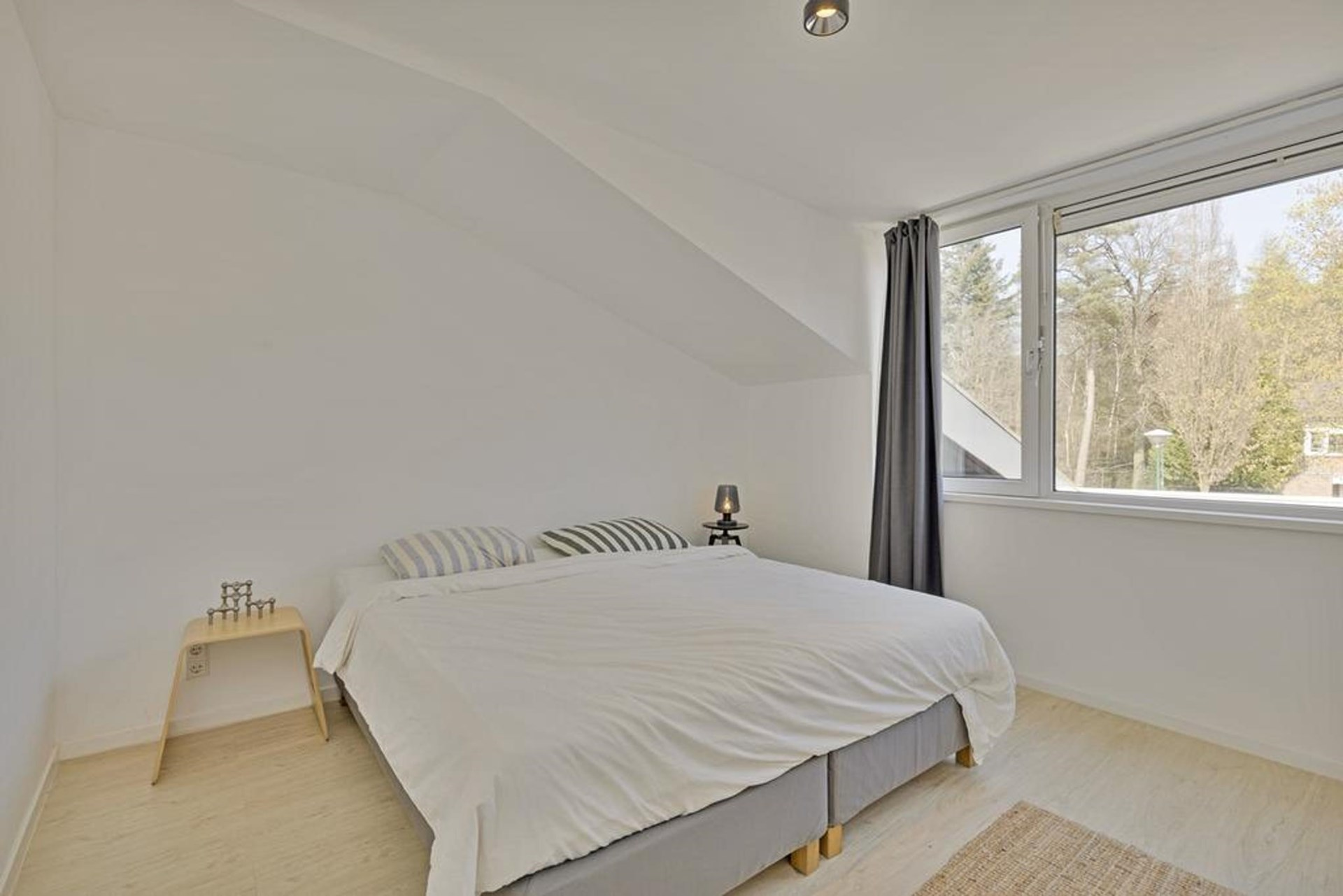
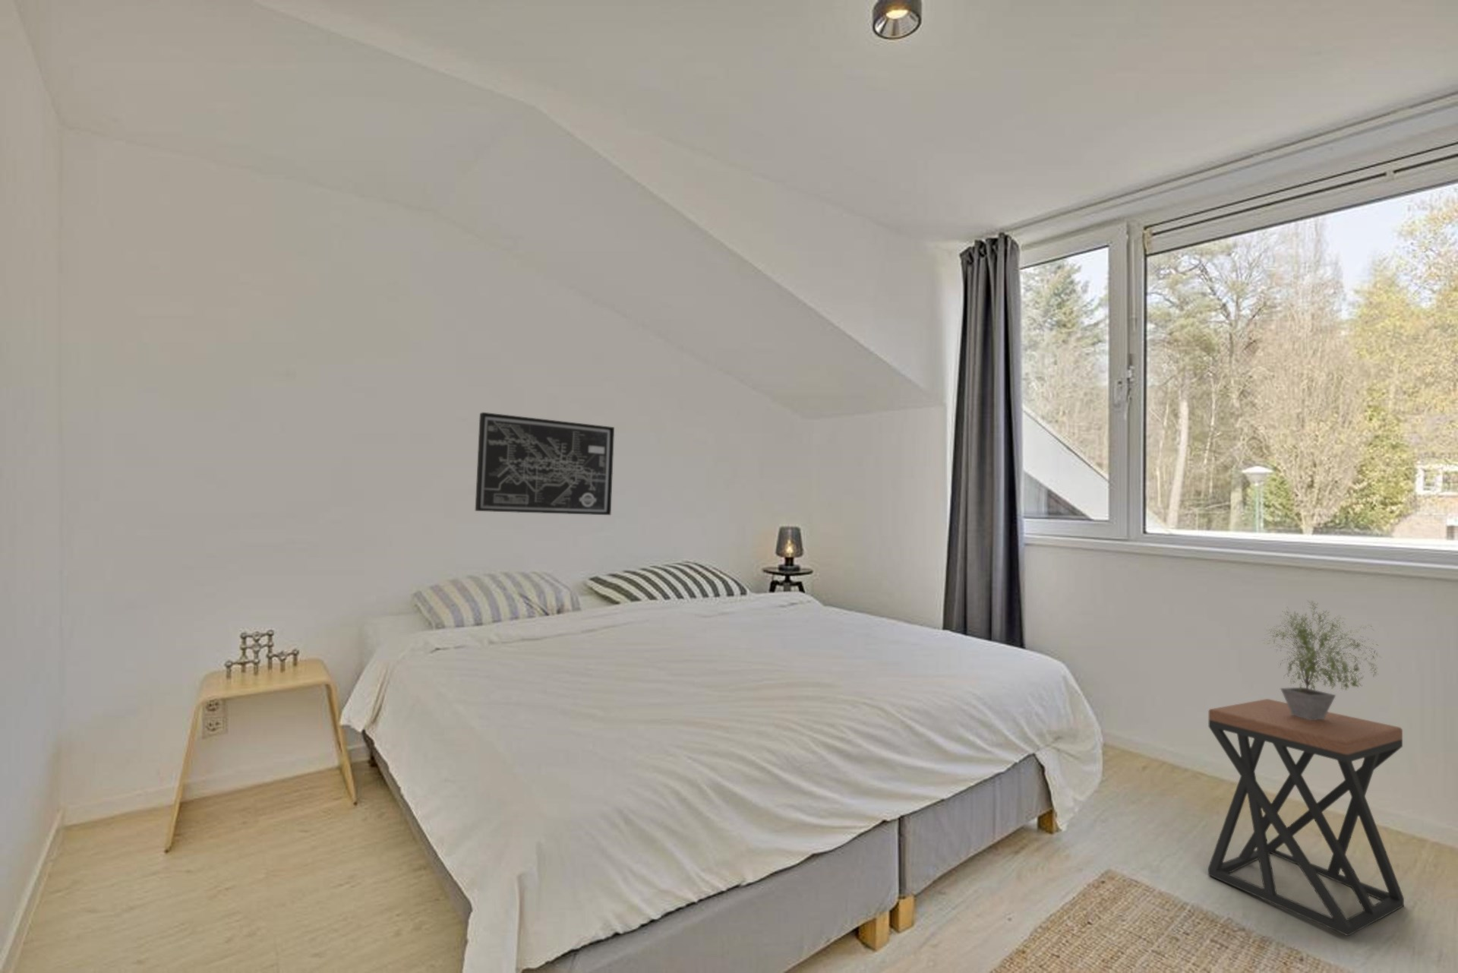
+ stool (1305, 803)
+ wall art (548, 466)
+ potted plant (1319, 658)
